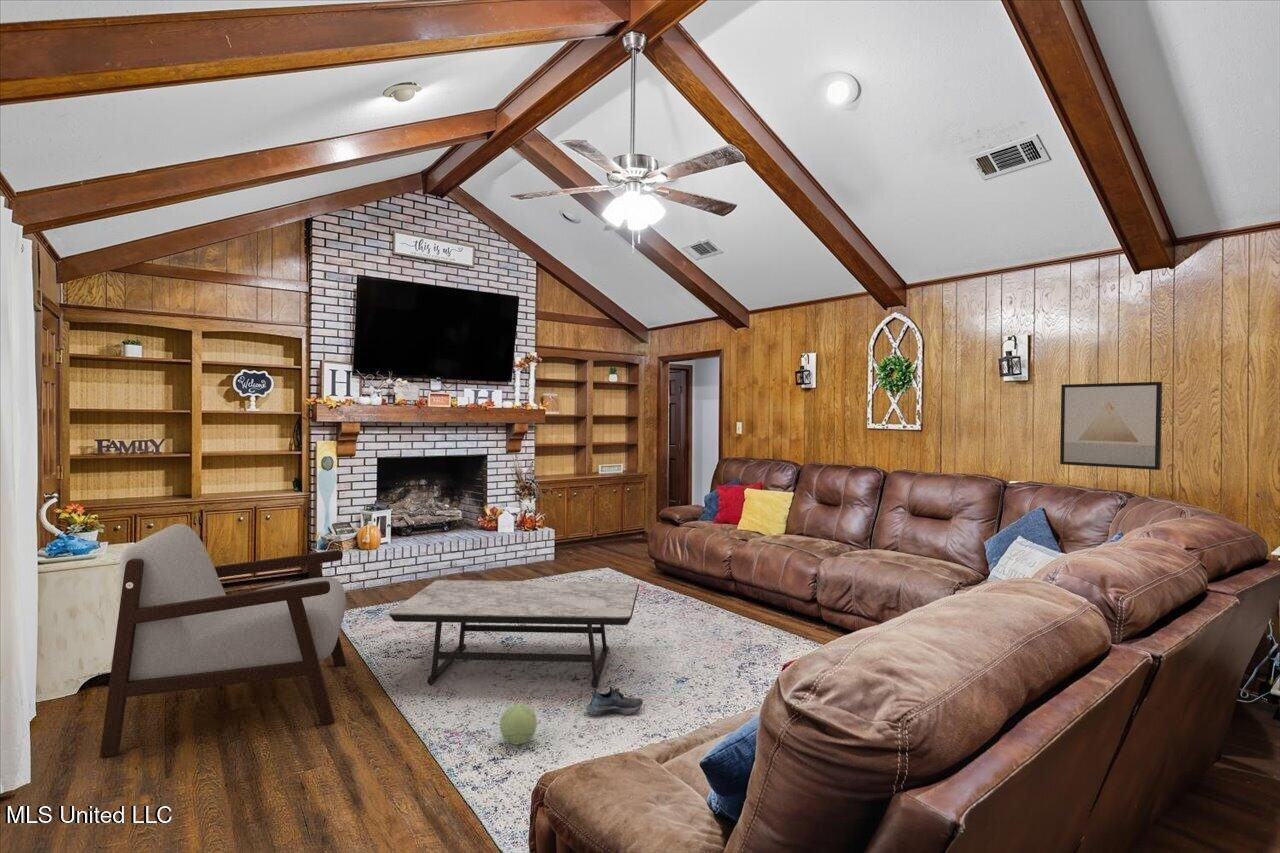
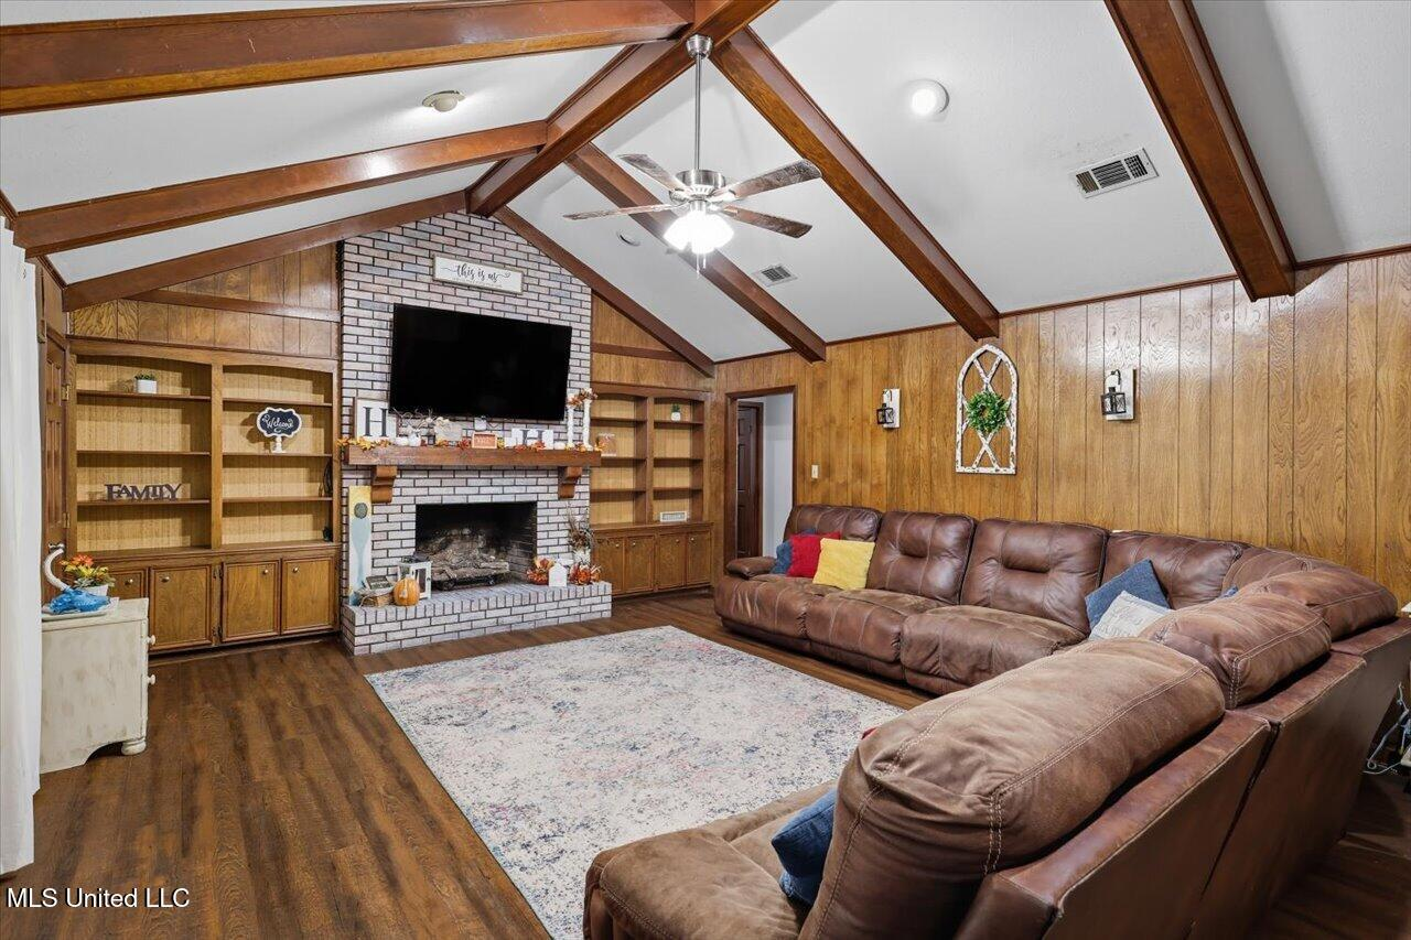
- plush toy (518, 724)
- armchair (242, 616)
- coffee table (523, 631)
- shoe (614, 698)
- wall art (1108, 425)
